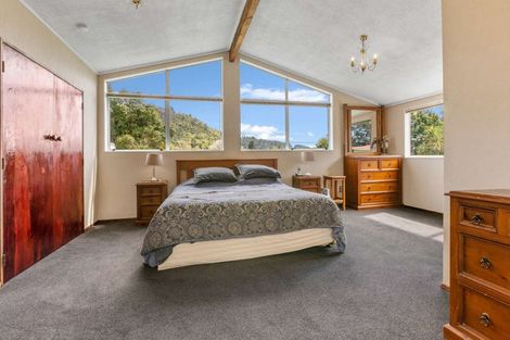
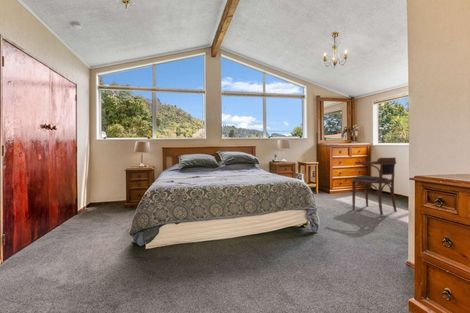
+ armchair (373, 185)
